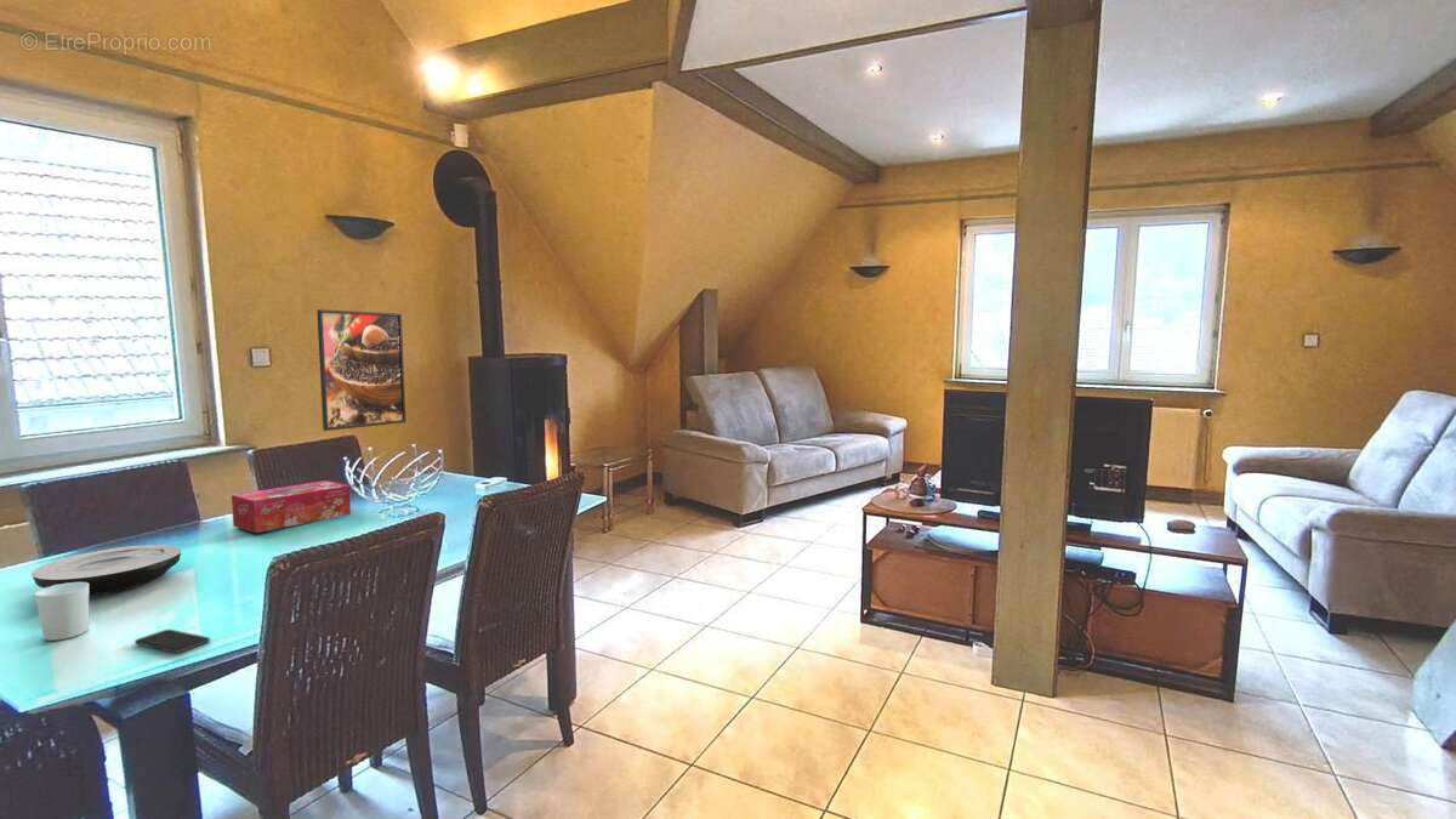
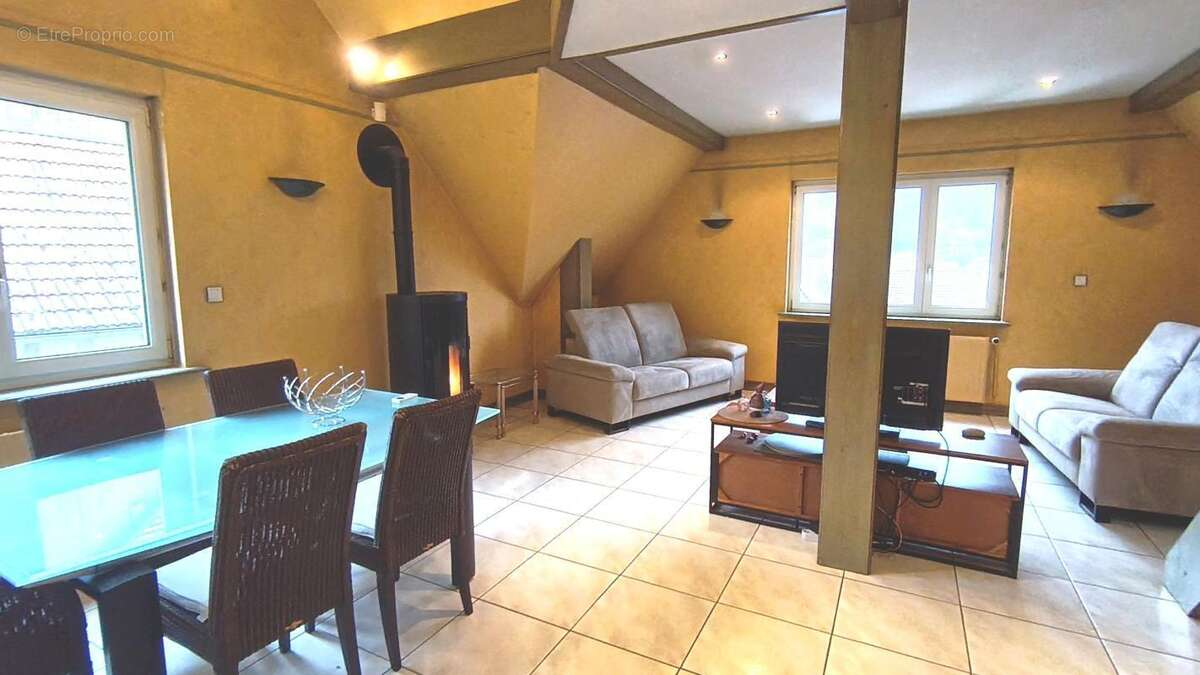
- tissue box (292, 505)
- smartphone (172, 639)
- cup (63, 610)
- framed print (364, 369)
- plate (110, 573)
